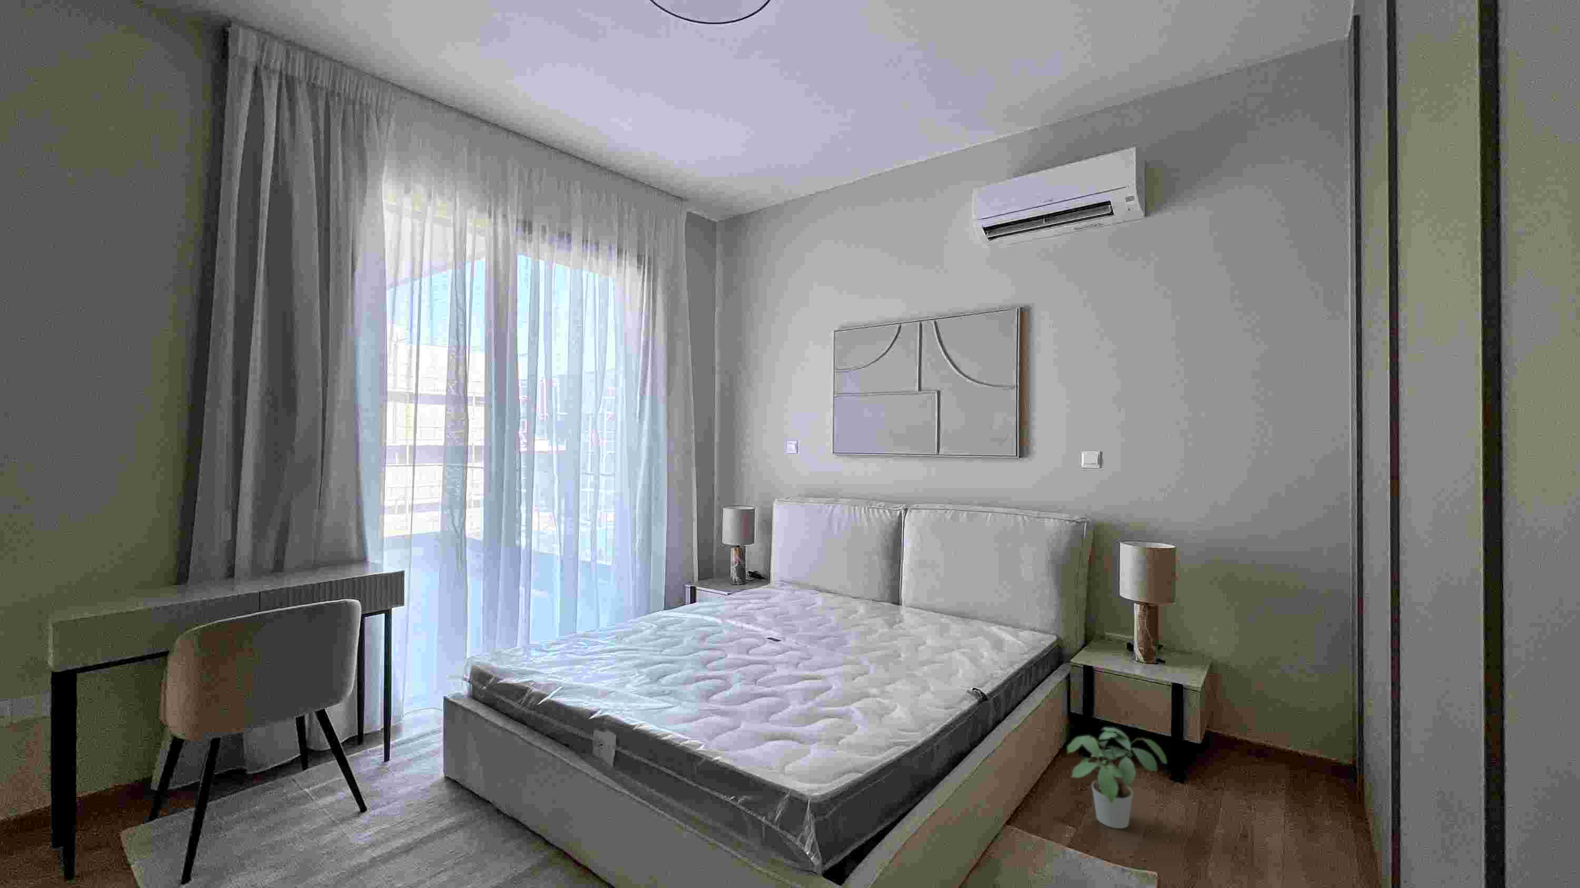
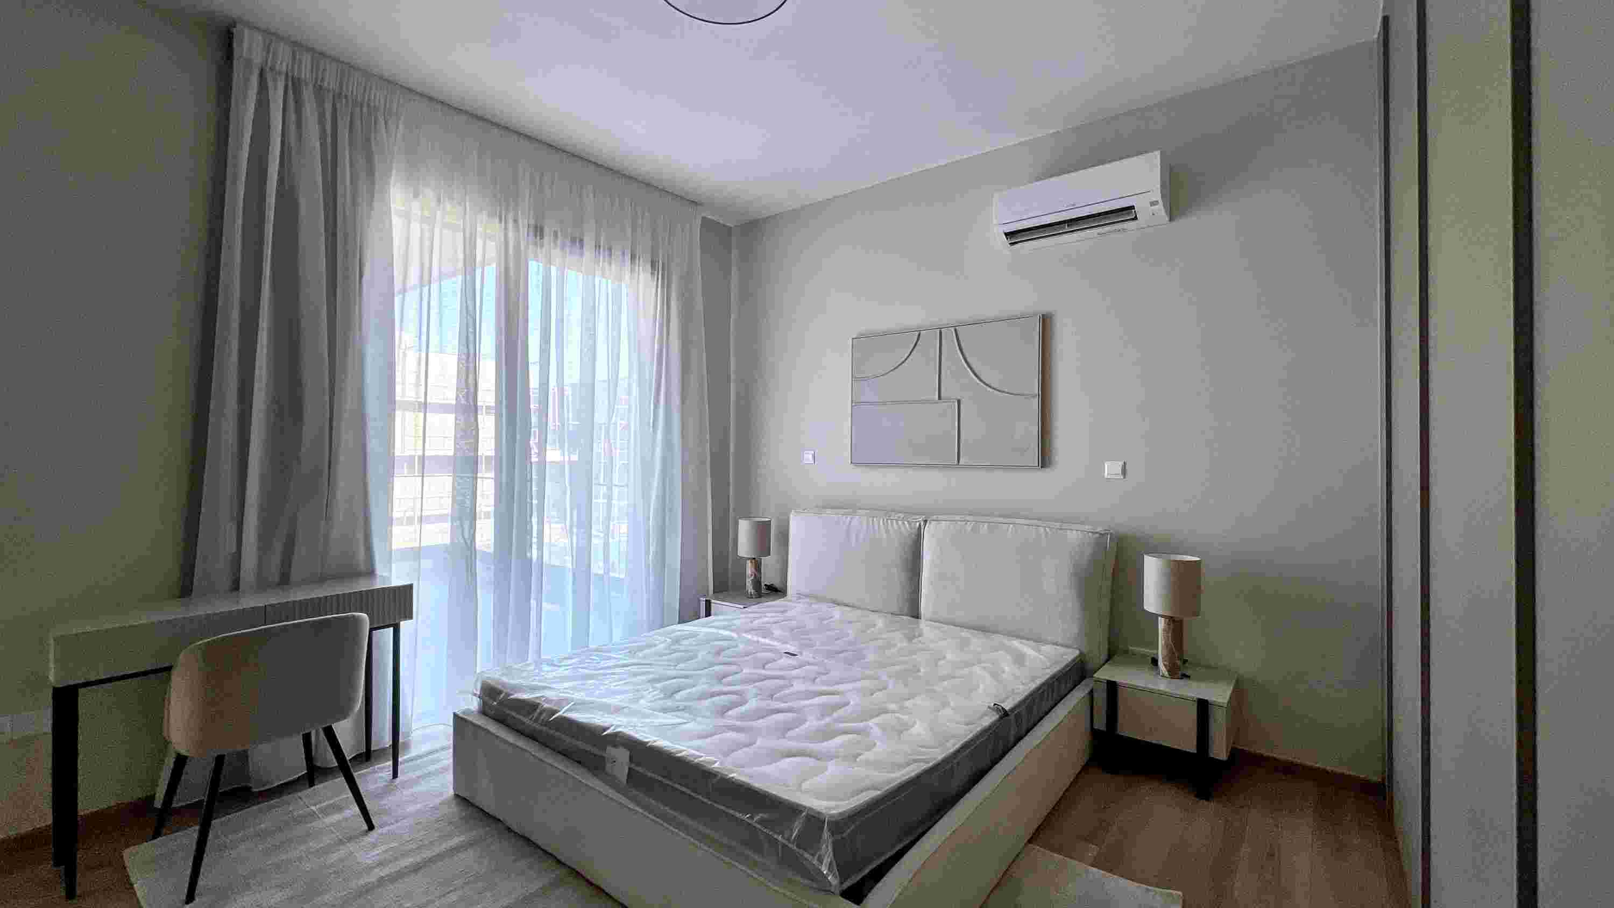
- potted plant (1109, 780)
